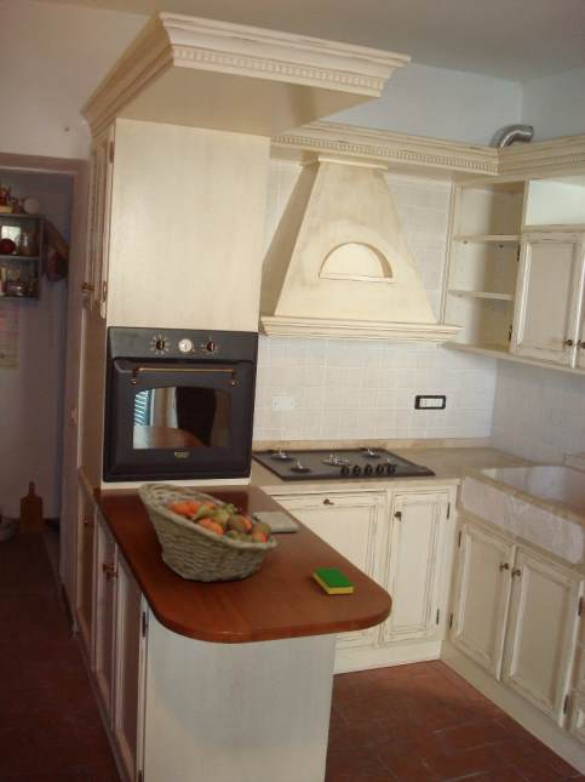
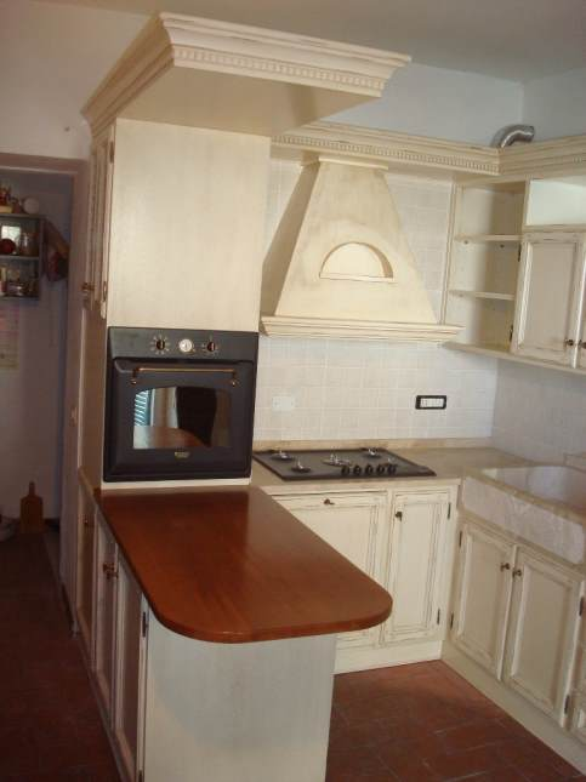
- fruit basket (206, 526)
- dish sponge (332, 581)
- washcloth (274, 520)
